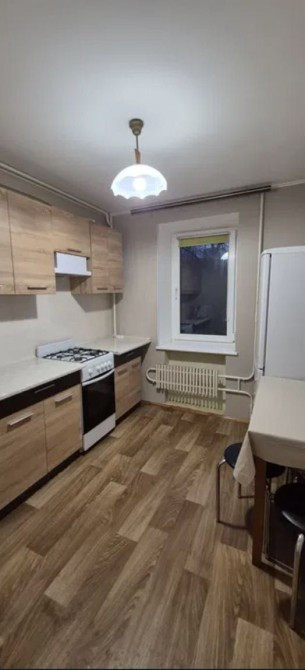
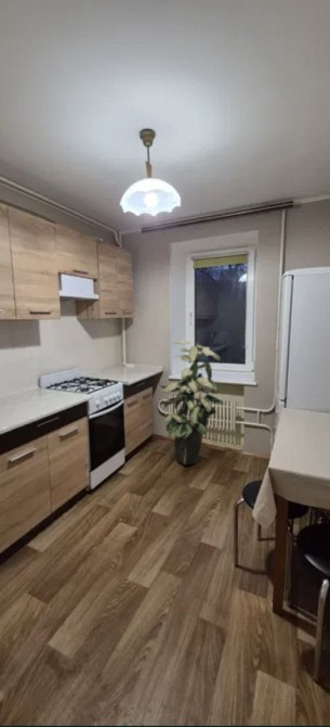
+ indoor plant (188, 401)
